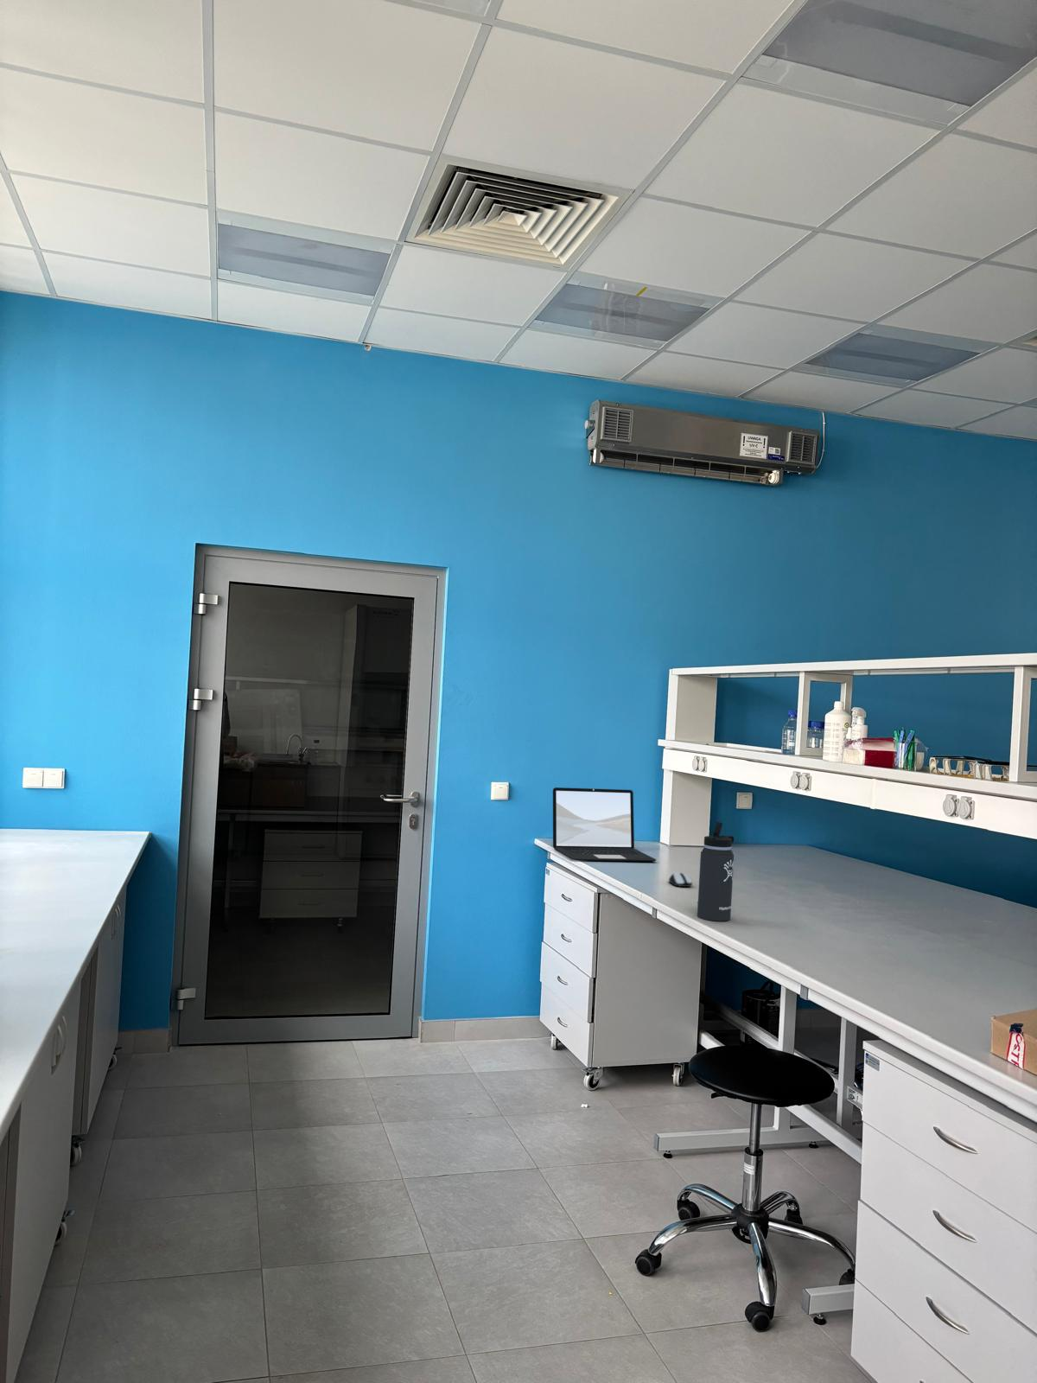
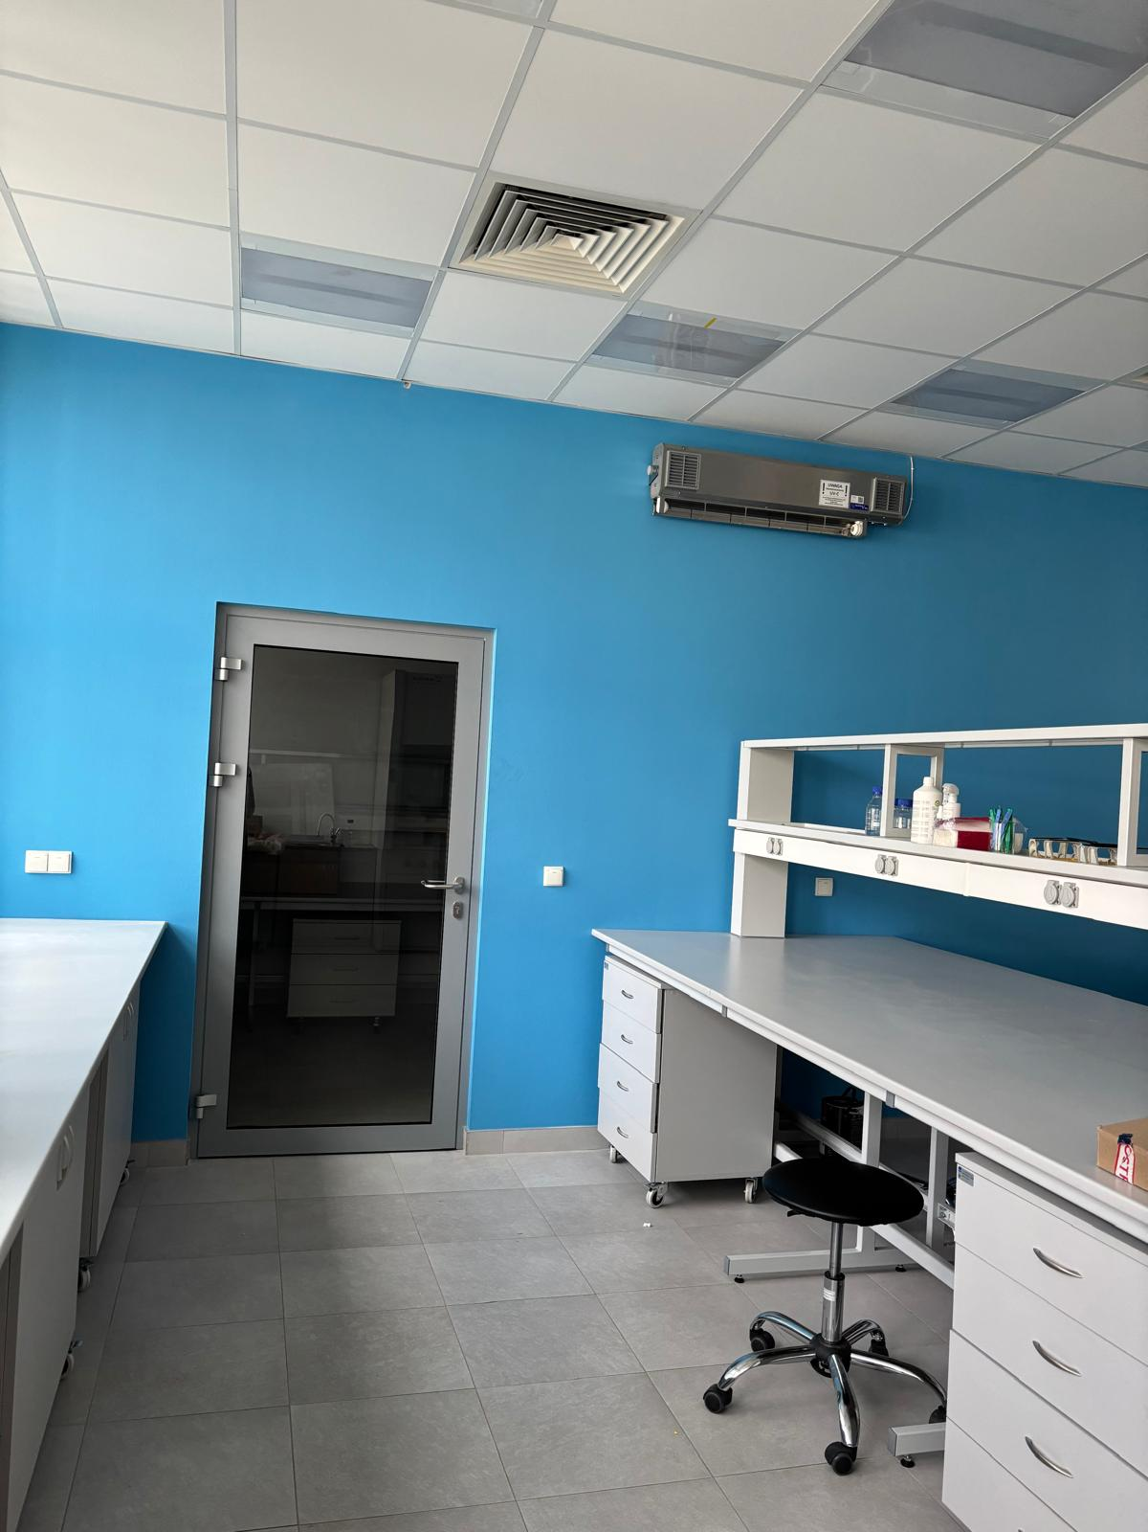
- laptop (603, 823)
- computer mouse (680, 878)
- thermos bottle (718, 869)
